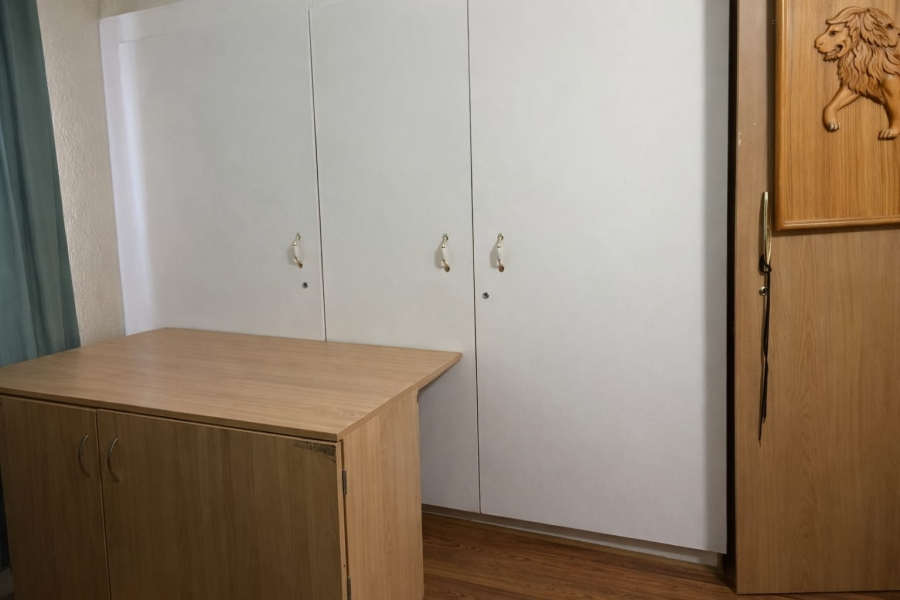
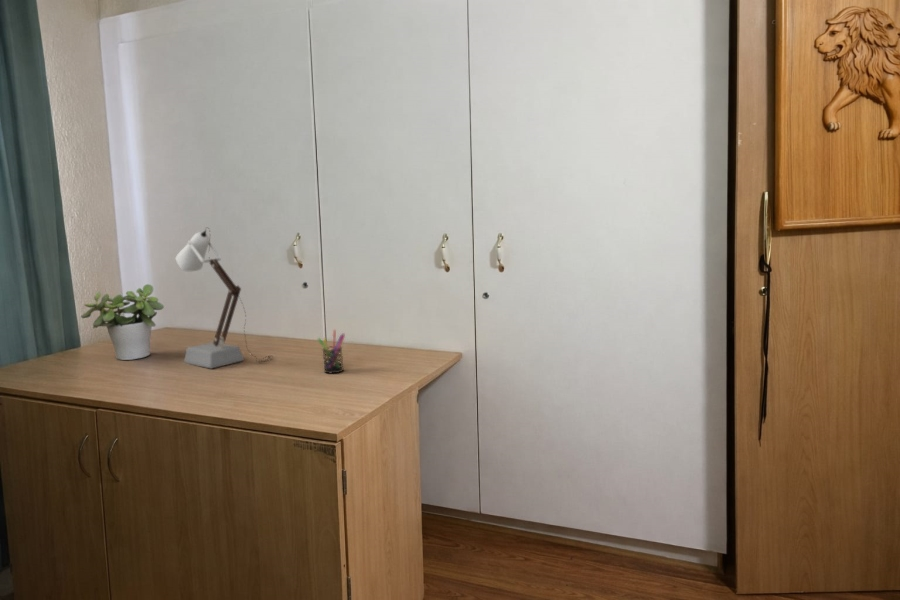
+ pen holder (330, 351)
+ desk lamp (226, 298)
+ potted plant (127, 323)
